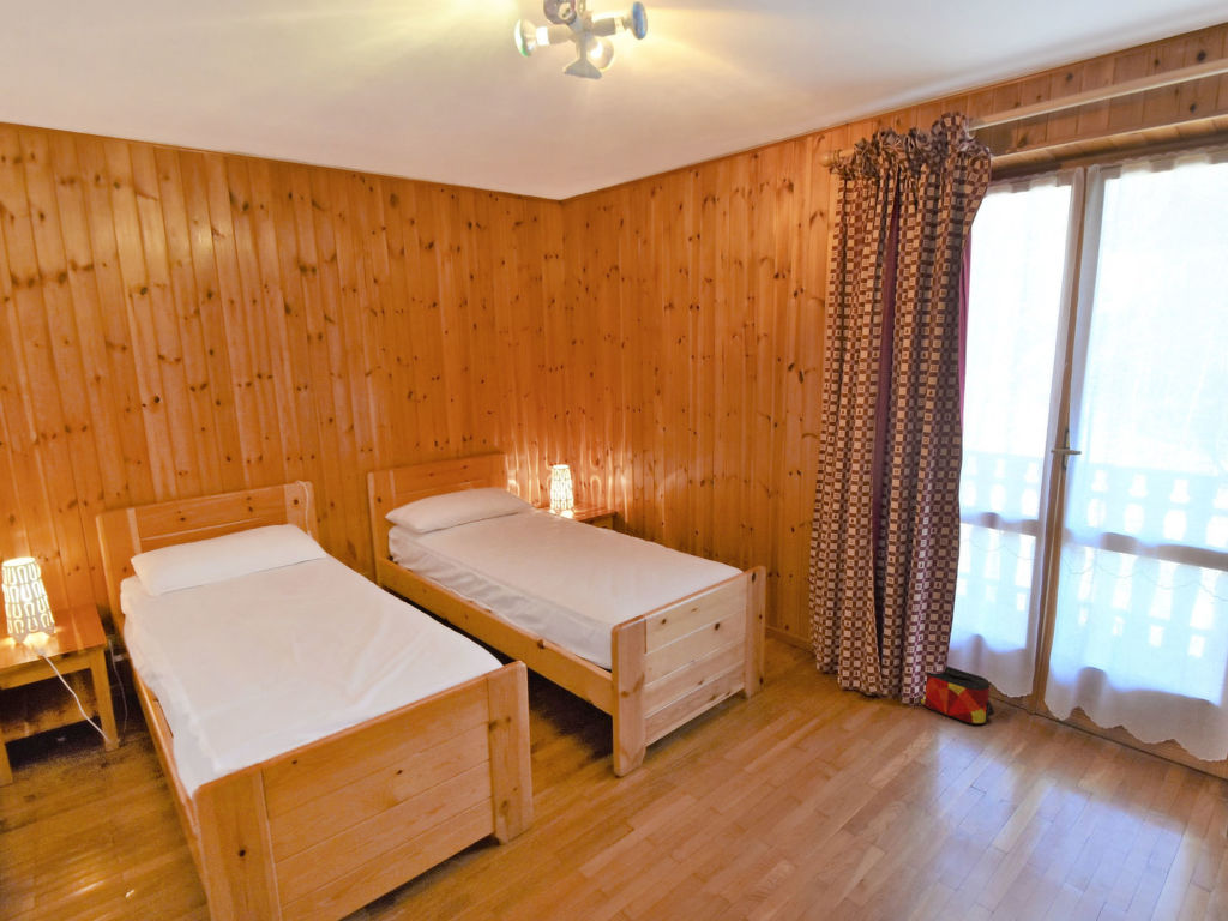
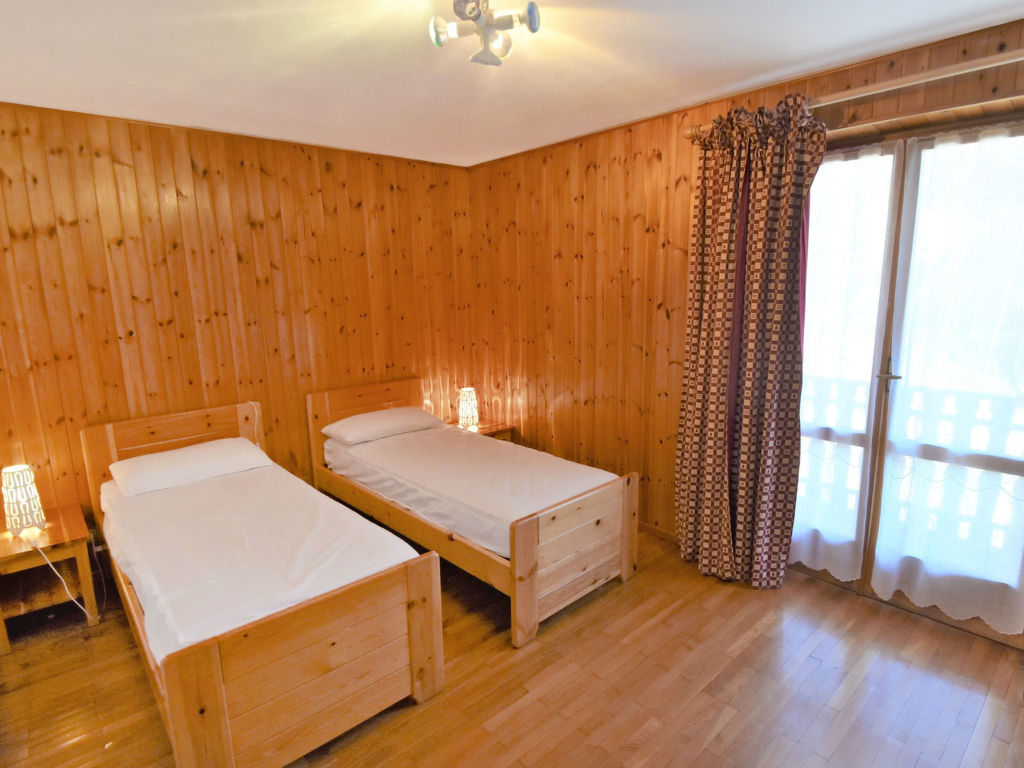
- bag (952, 690)
